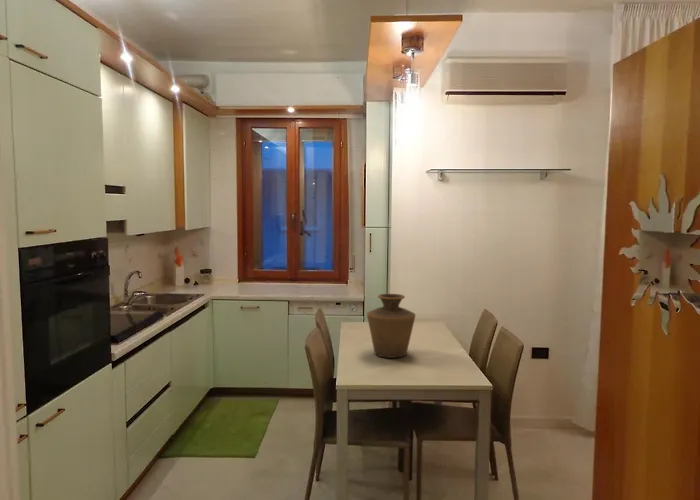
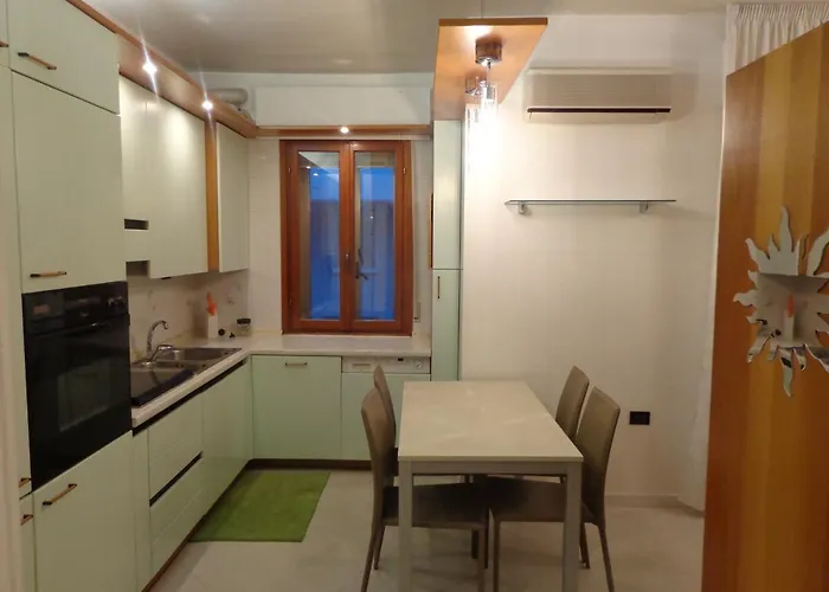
- vase (390, 324)
